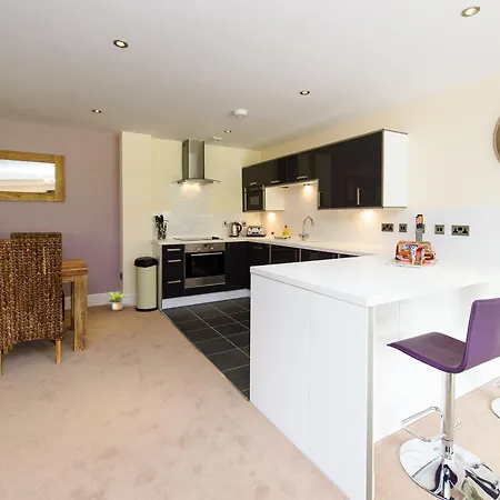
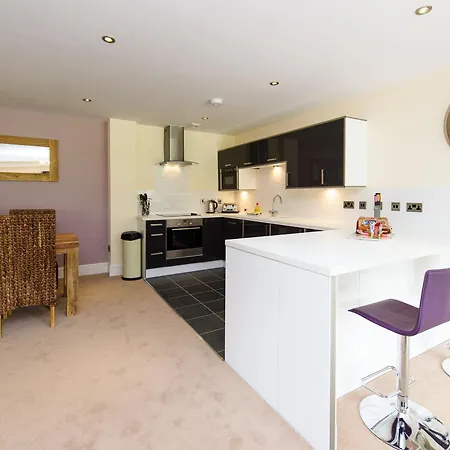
- potted plant (116, 300)
